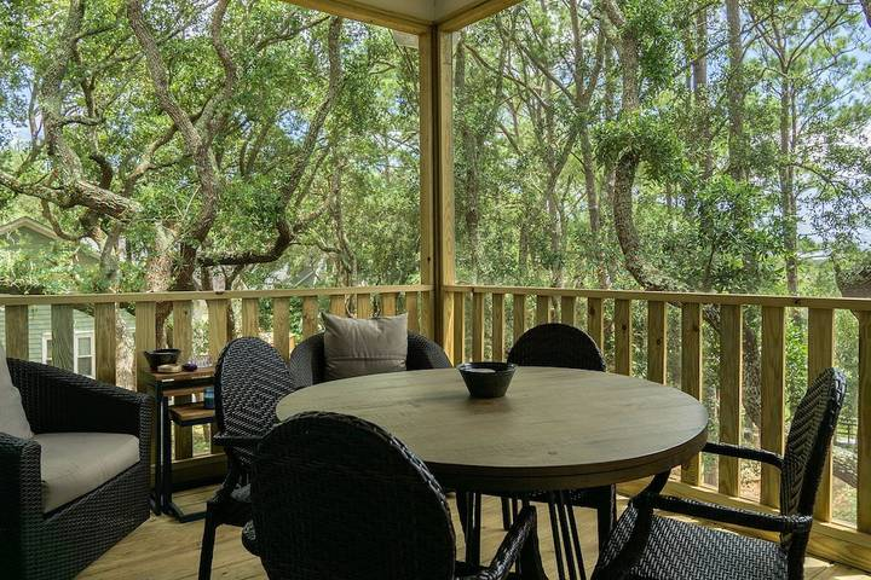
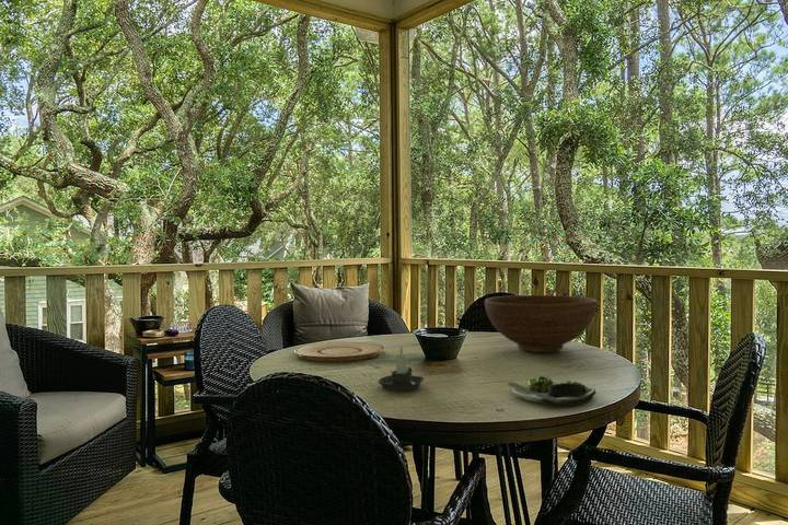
+ plate (339, 351)
+ candle (402, 365)
+ salad plate (554, 386)
+ fruit bowl (540, 324)
